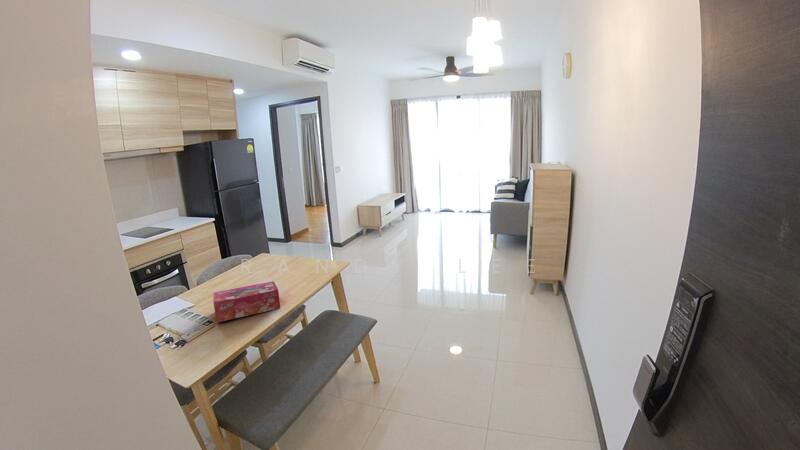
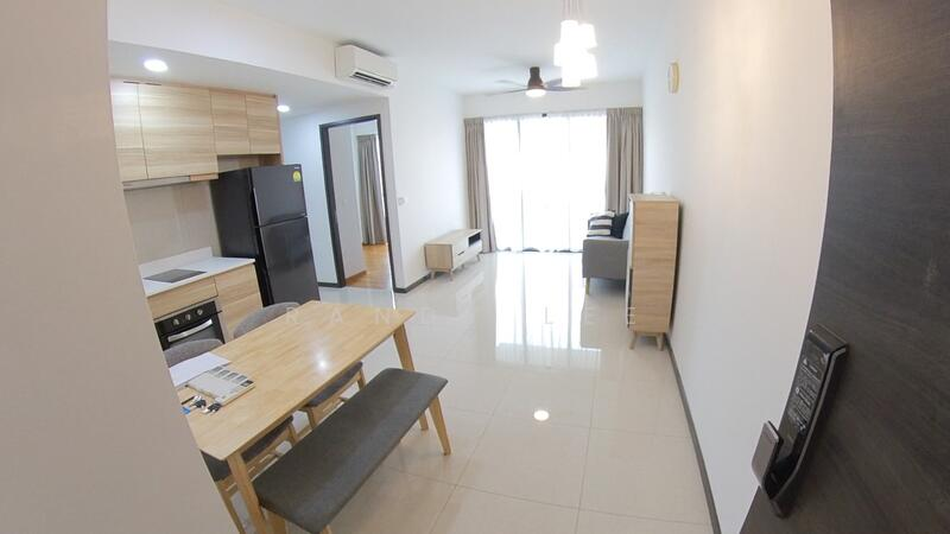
- tissue box (247, 300)
